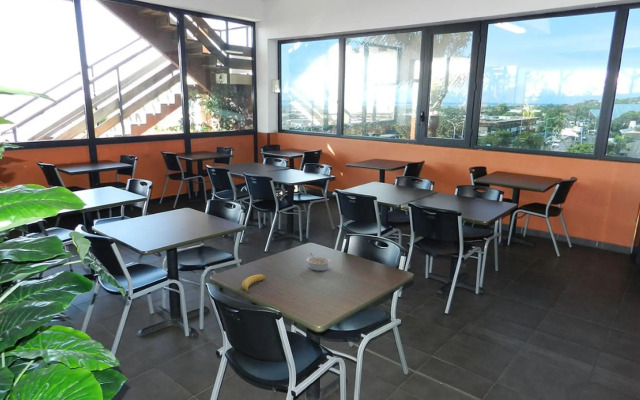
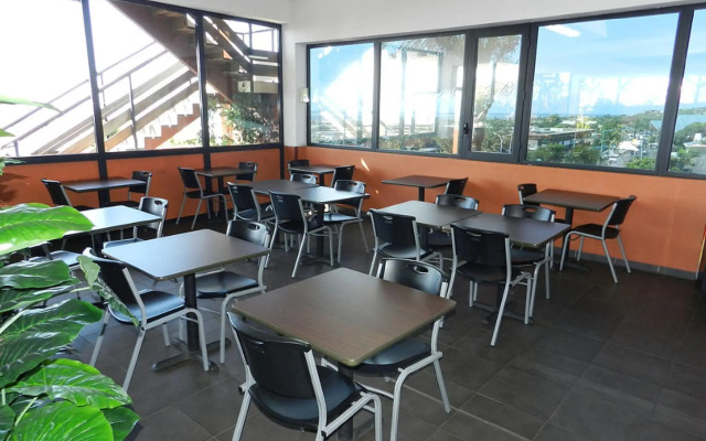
- legume (317, 263)
- banana (253, 281)
